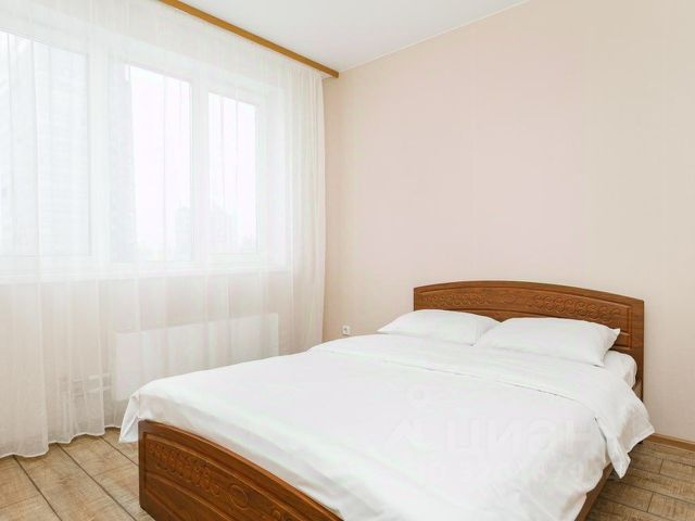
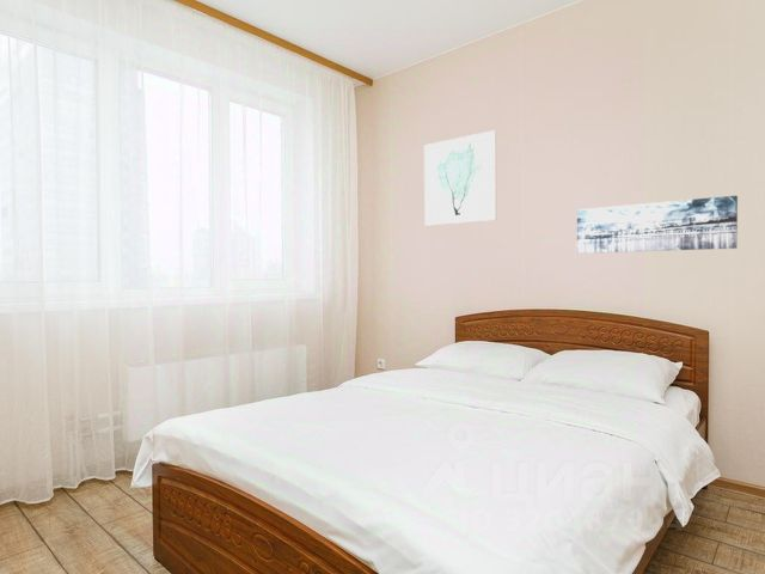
+ wall art (458, 181)
+ wall art (649, 227)
